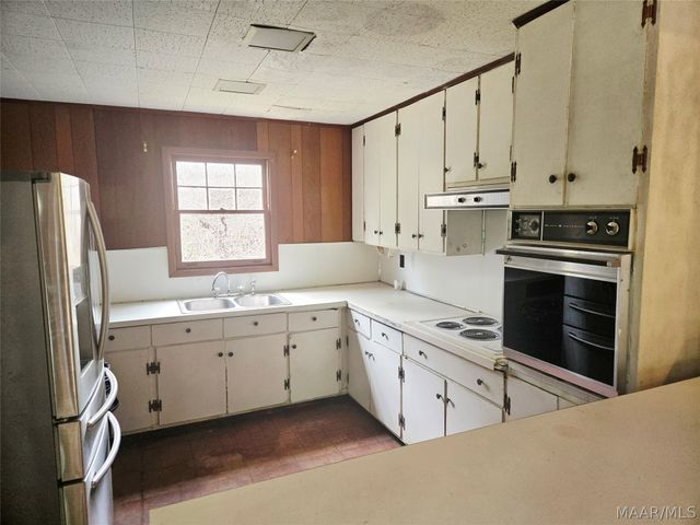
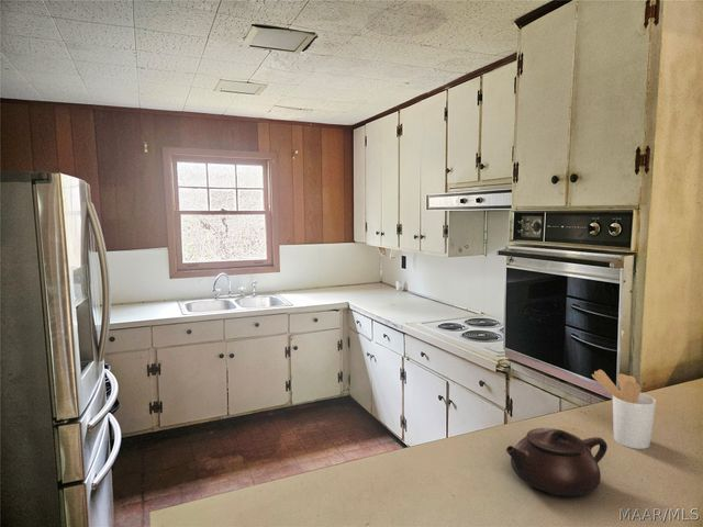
+ teapot (557, 455)
+ utensil holder (622, 406)
